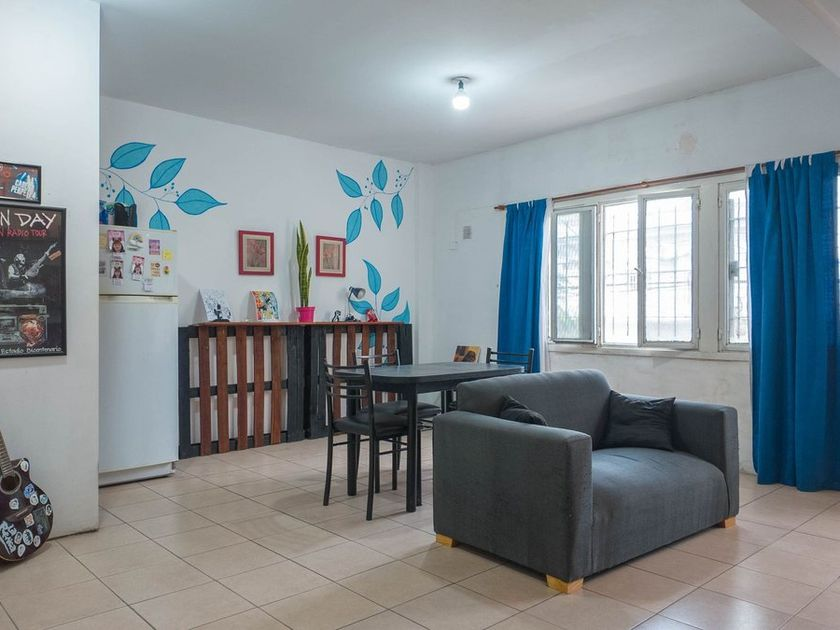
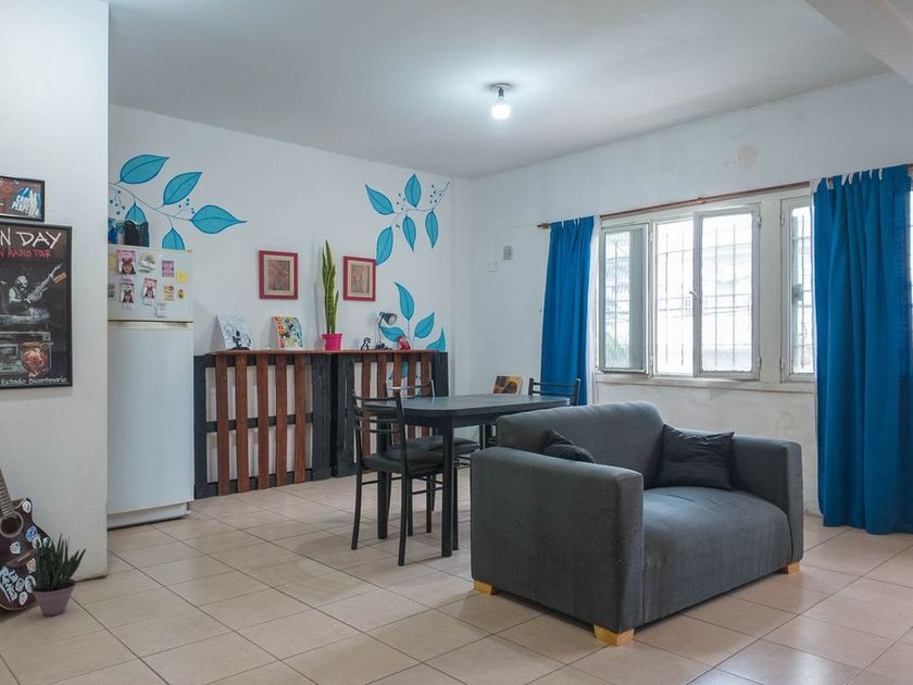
+ potted plant (57, 573)
